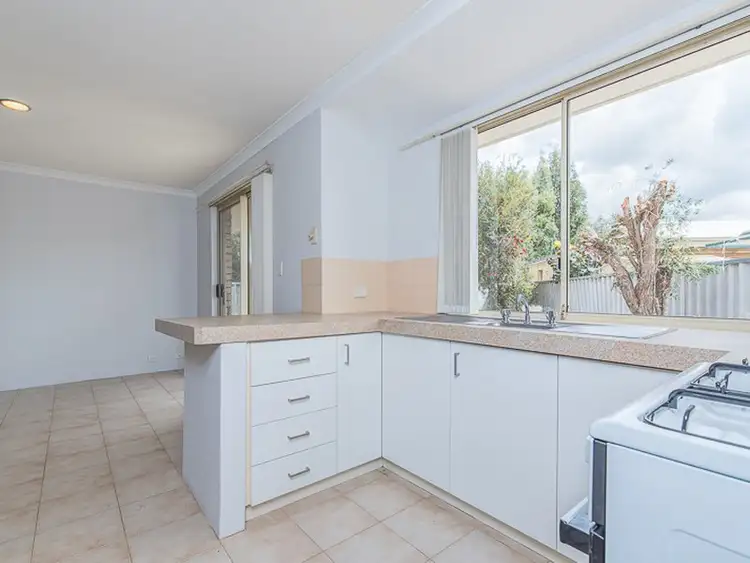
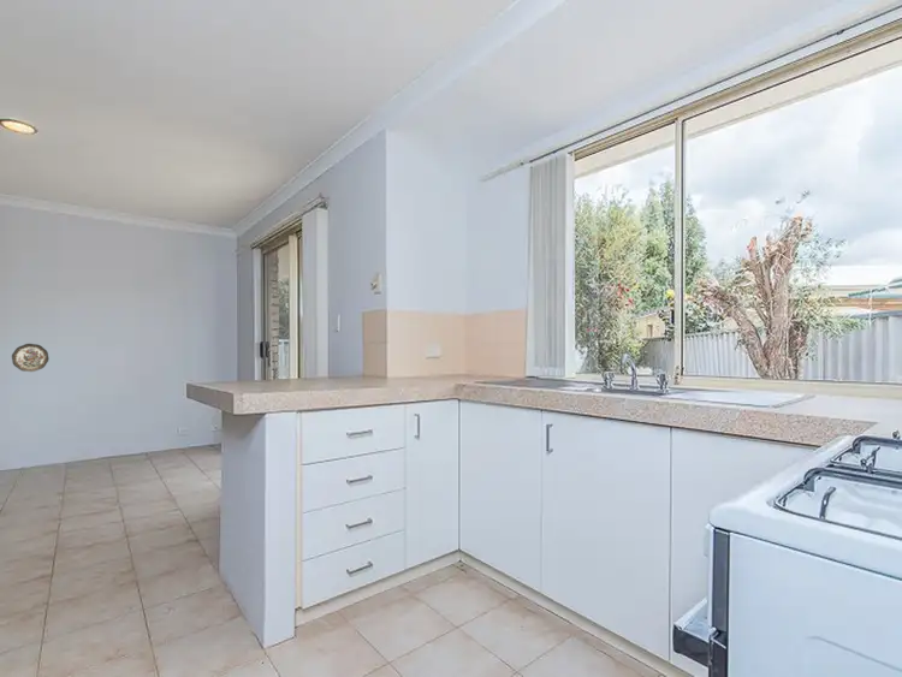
+ decorative plate (30, 357)
